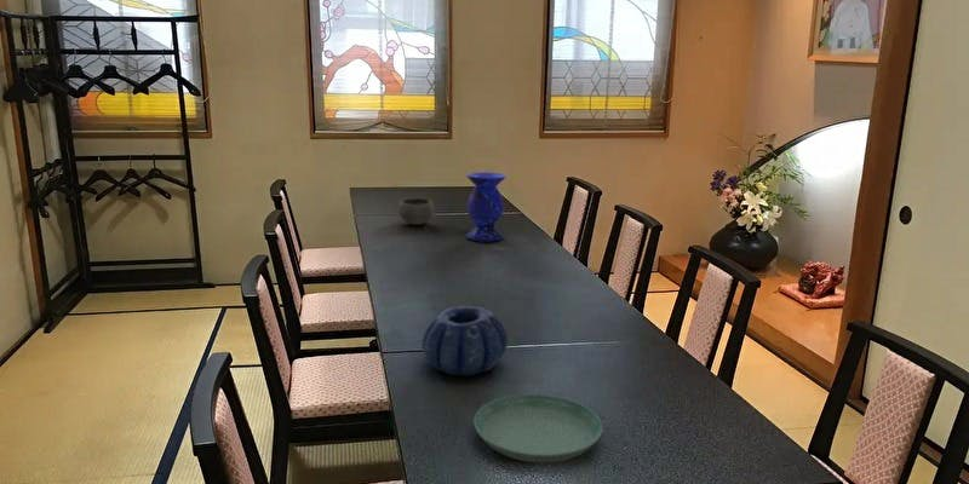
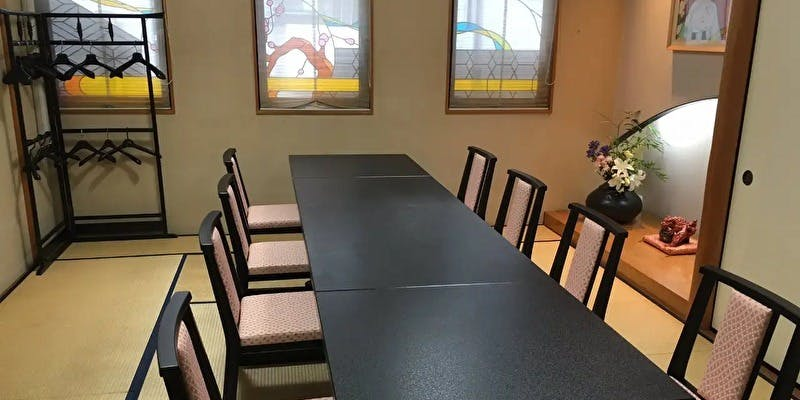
- bowl (415, 212)
- saucer (537, 428)
- vase (484, 206)
- decorative bowl (464, 338)
